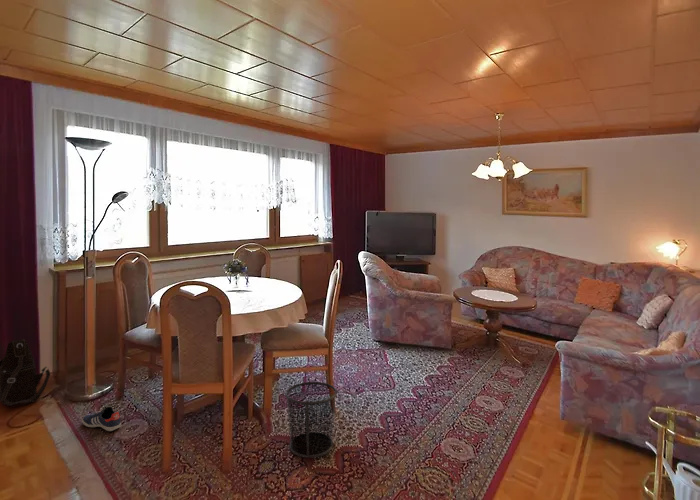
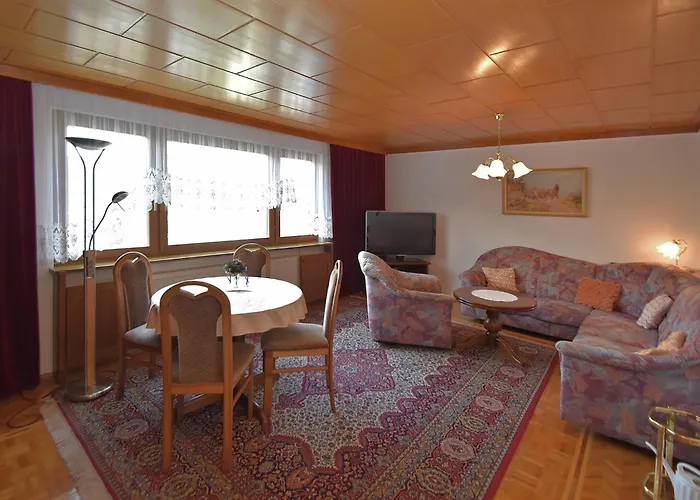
- sneaker (102, 415)
- shoulder bag (22, 369)
- waste bin (311, 418)
